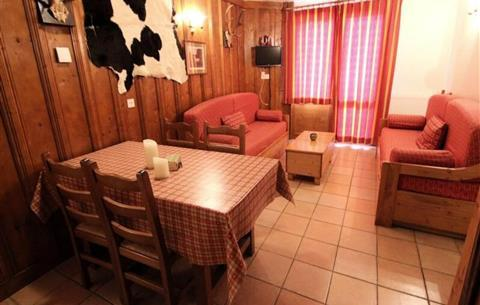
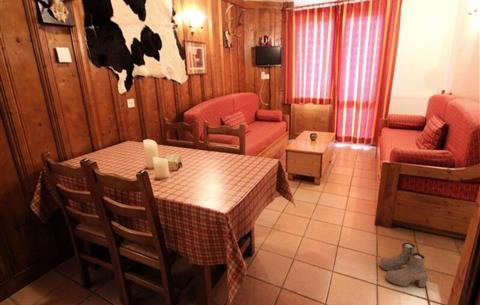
+ boots (403, 262)
